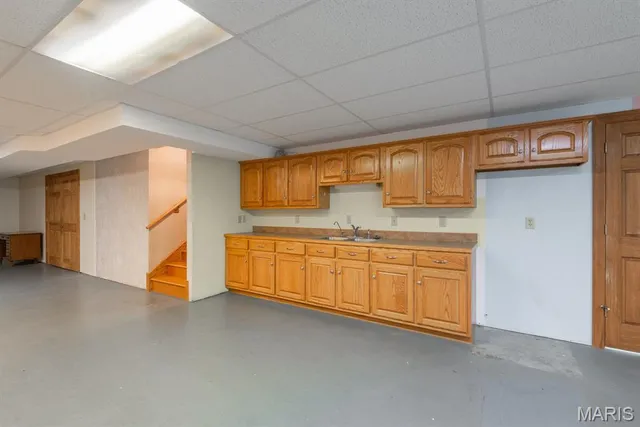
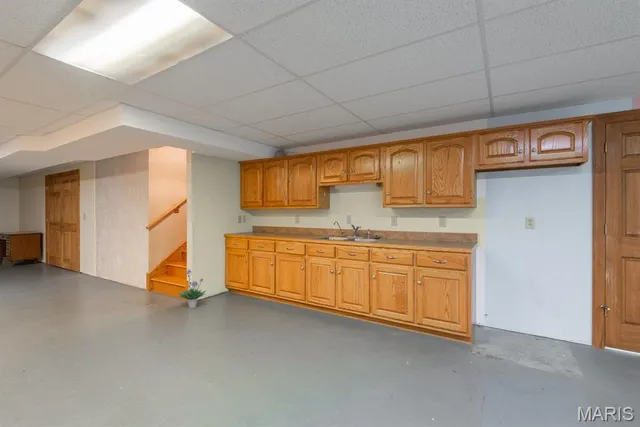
+ potted plant (191, 288)
